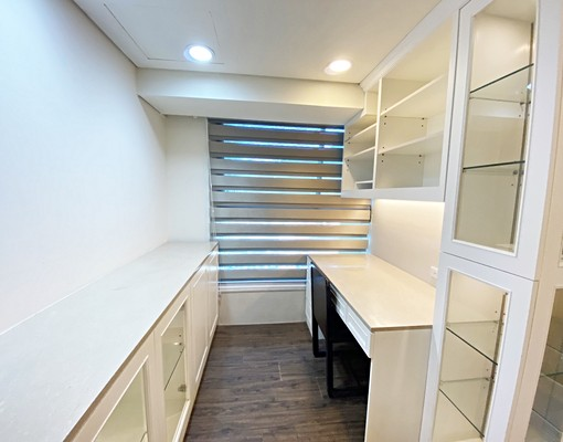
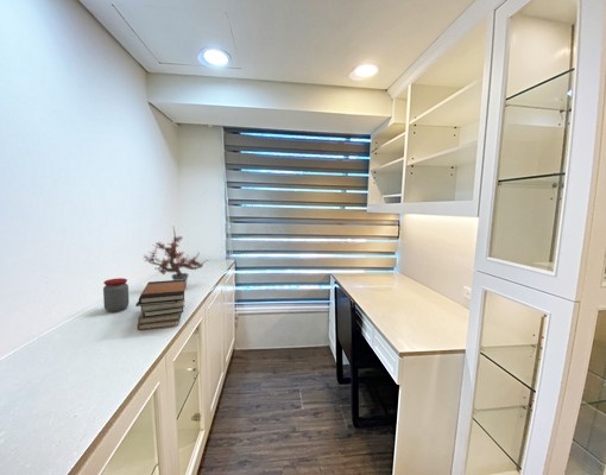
+ potted plant (176, 256)
+ jar (115, 294)
+ book stack (164, 302)
